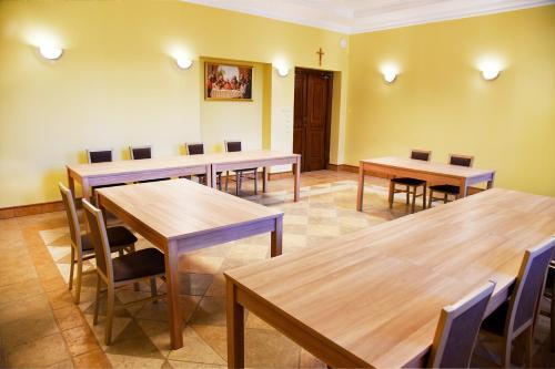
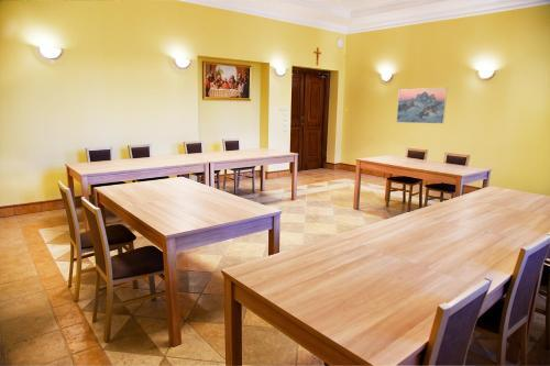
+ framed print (420, 106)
